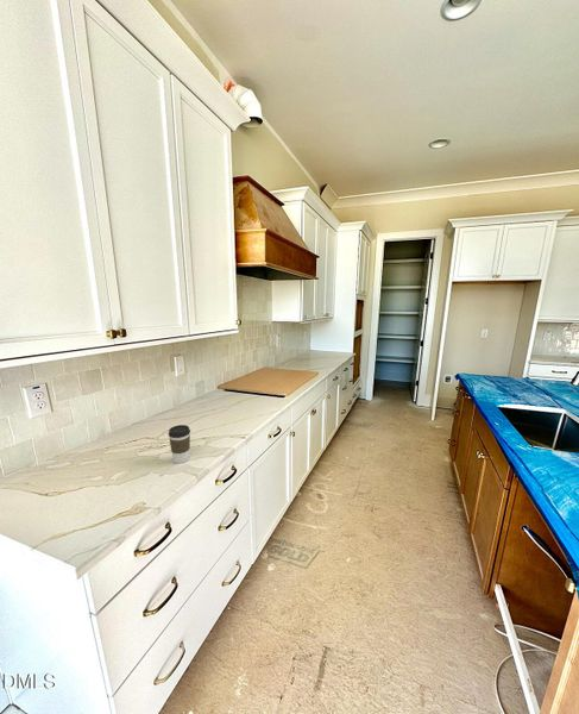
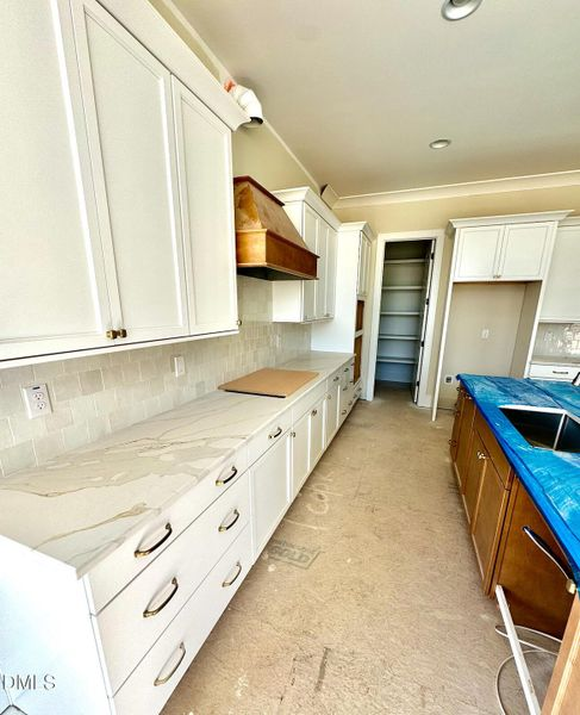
- coffee cup (180, 444)
